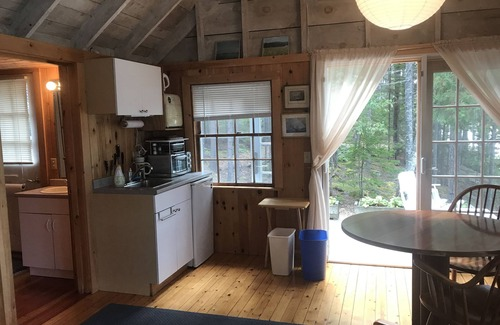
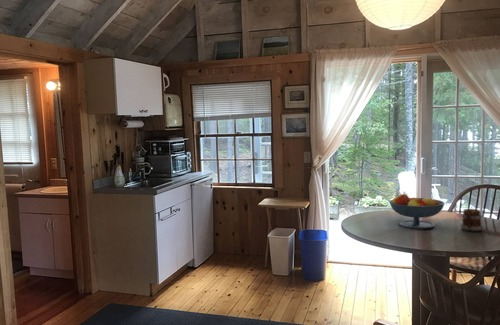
+ mug (471, 219)
+ fruit bowl (416, 209)
